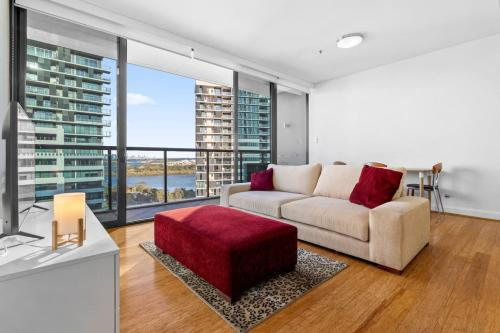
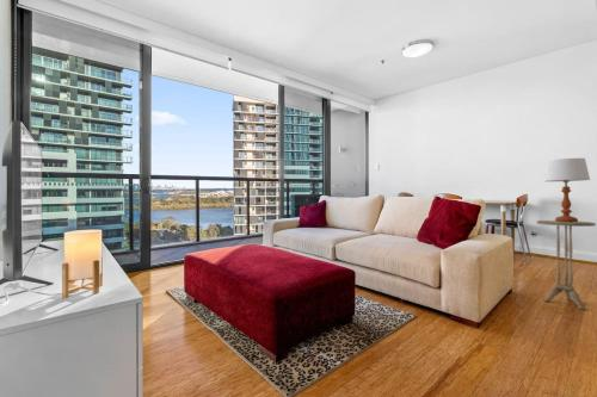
+ side table (565, 262)
+ table lamp (566, 190)
